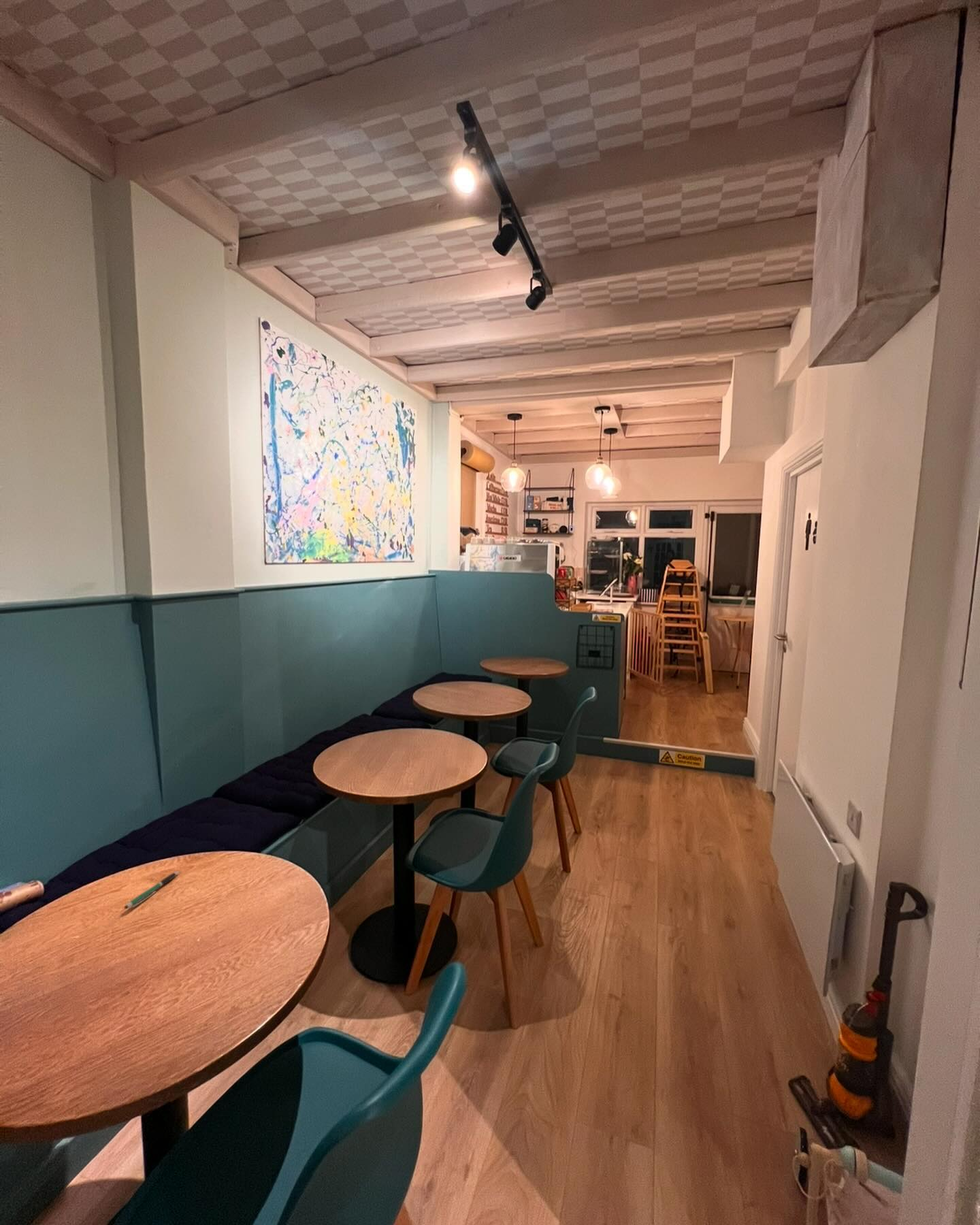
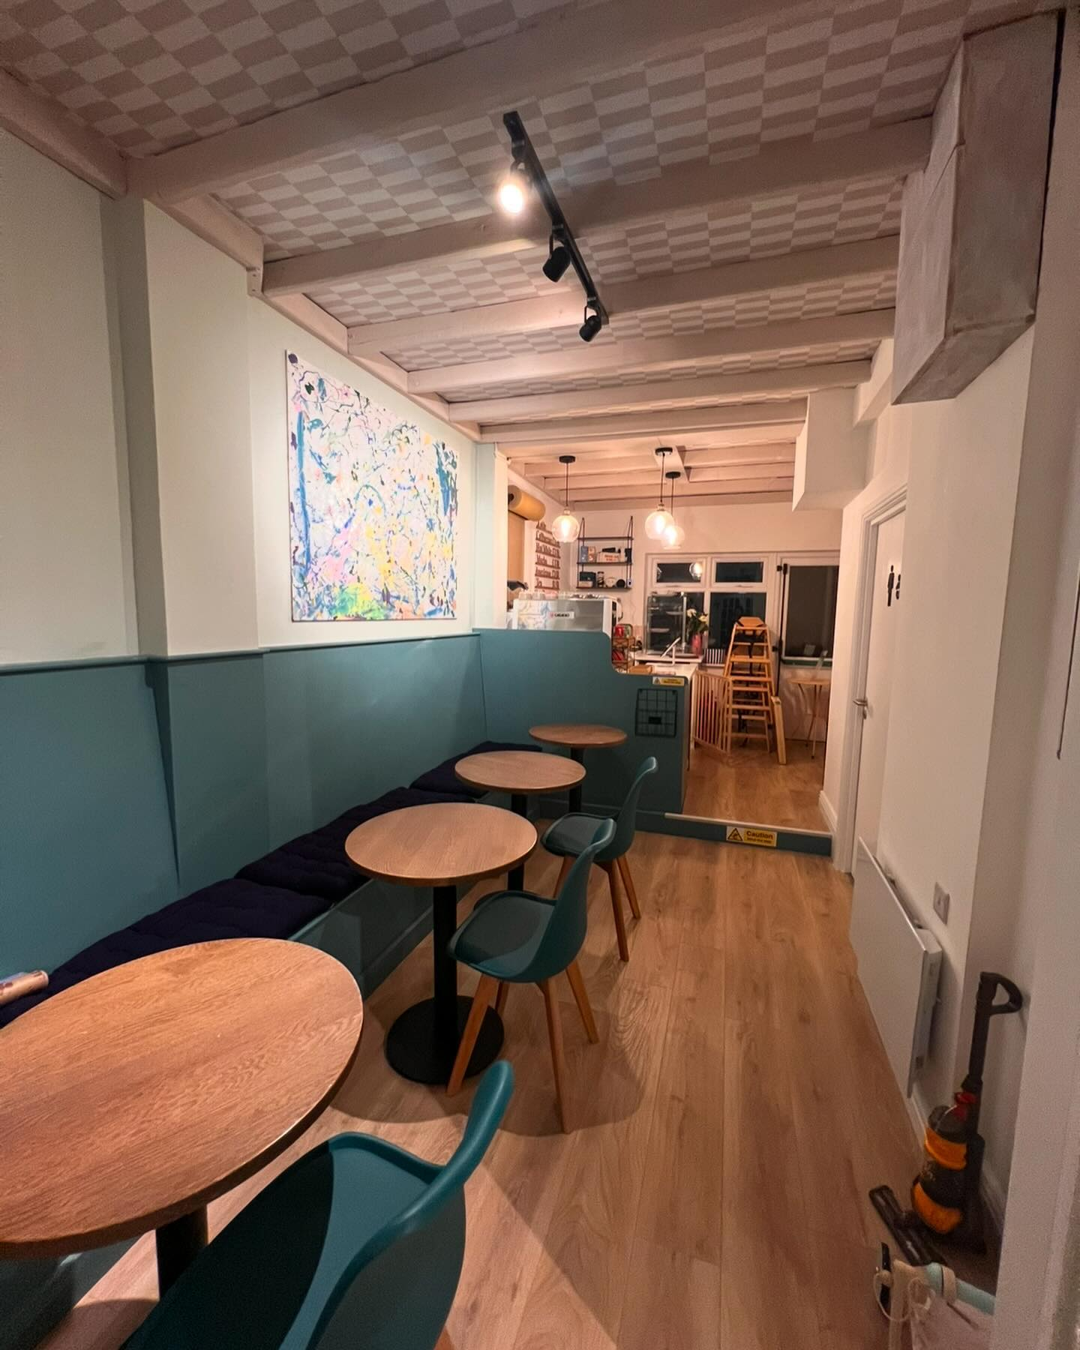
- pen (153, 888)
